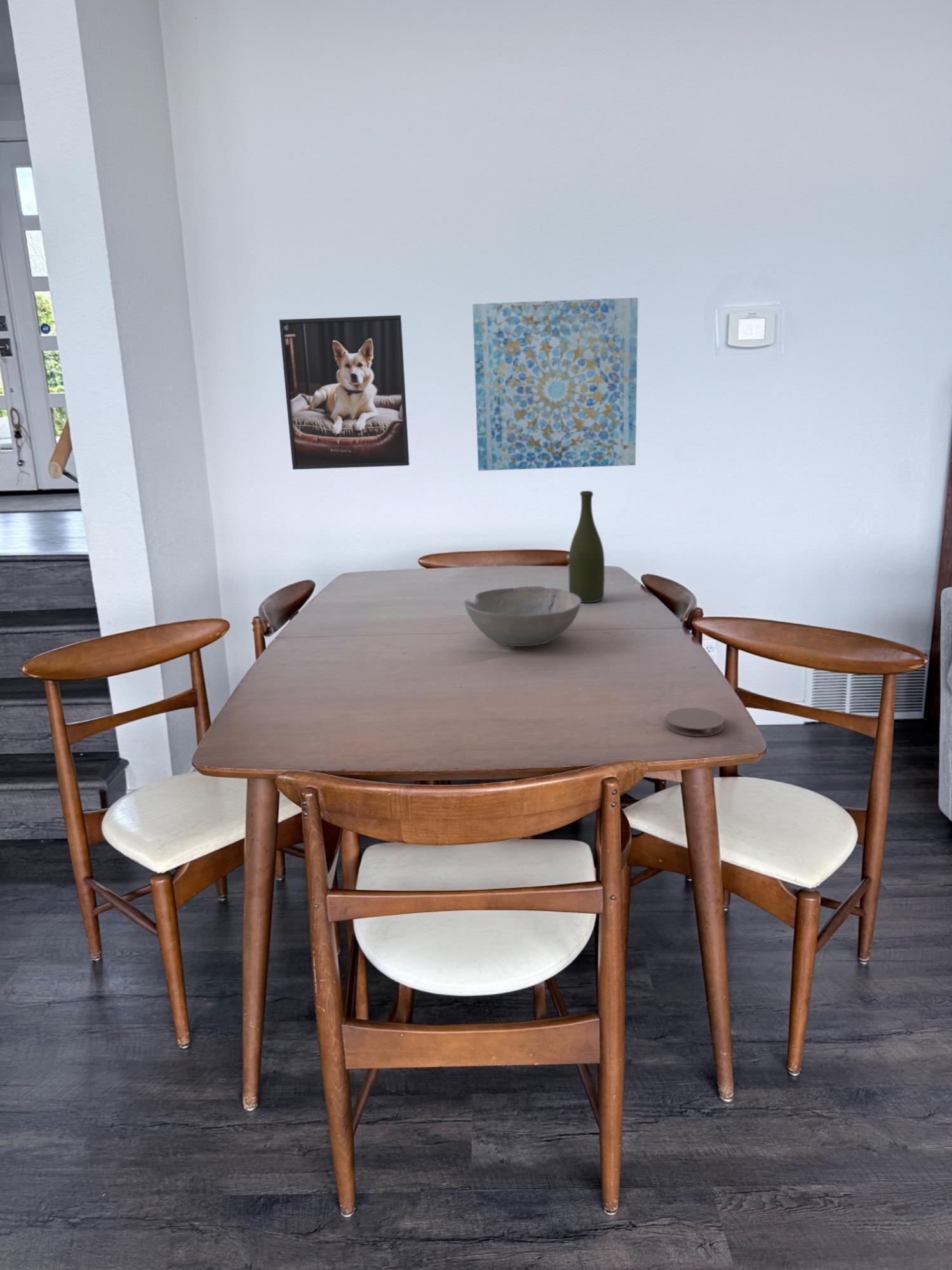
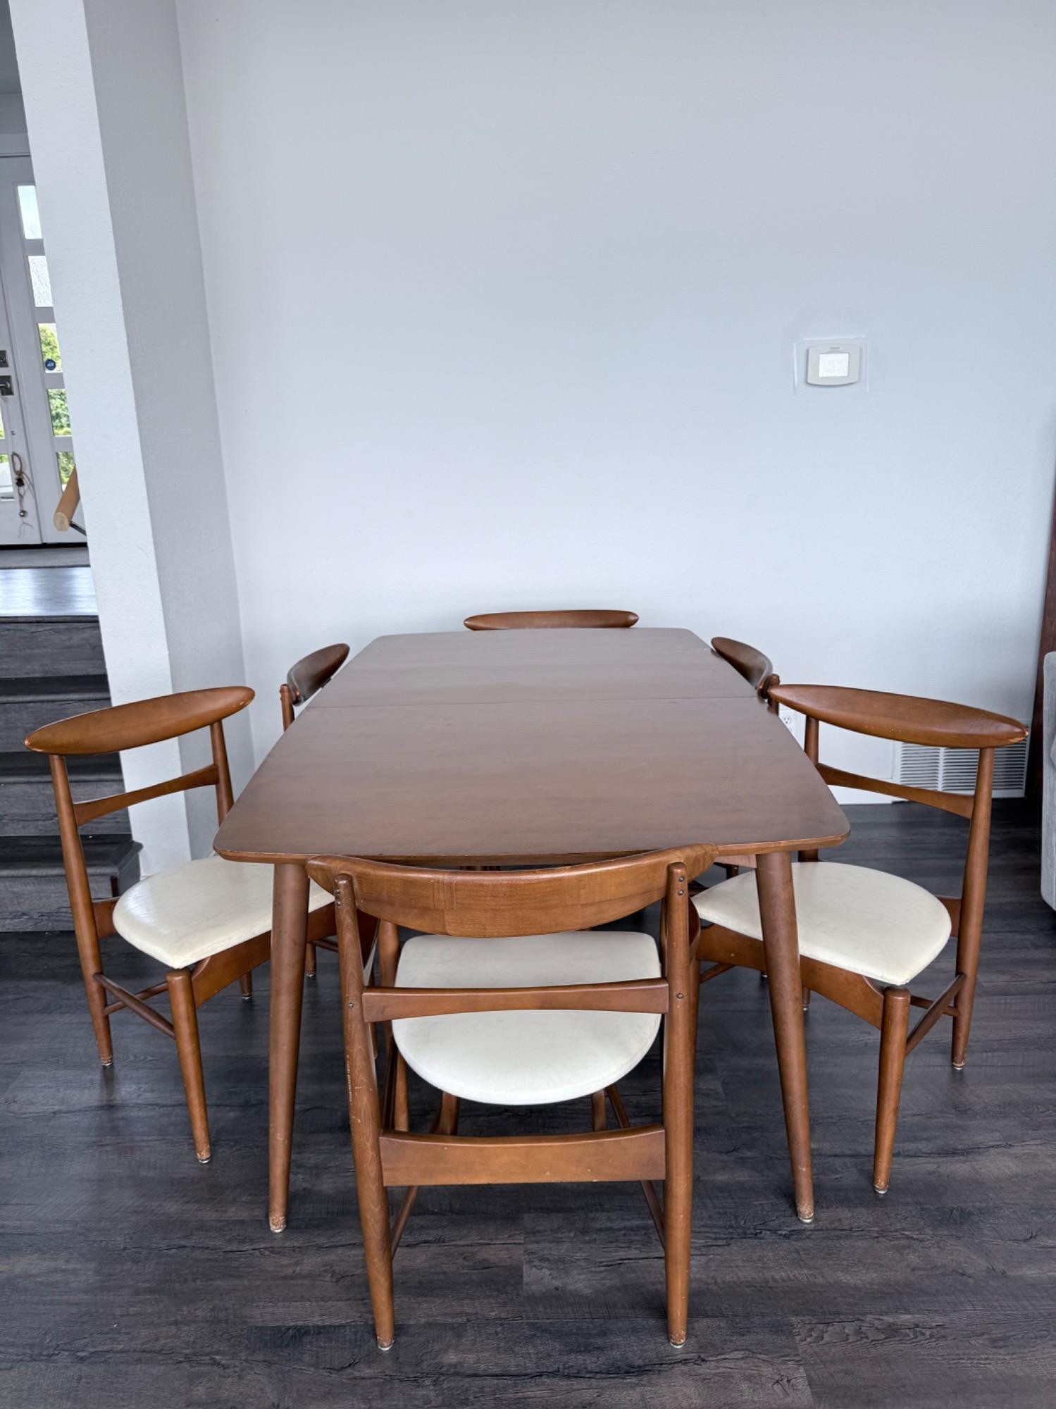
- wall art (555, 386)
- bottle (586, 546)
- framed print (345, 394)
- bowl (523, 620)
- coaster (694, 721)
